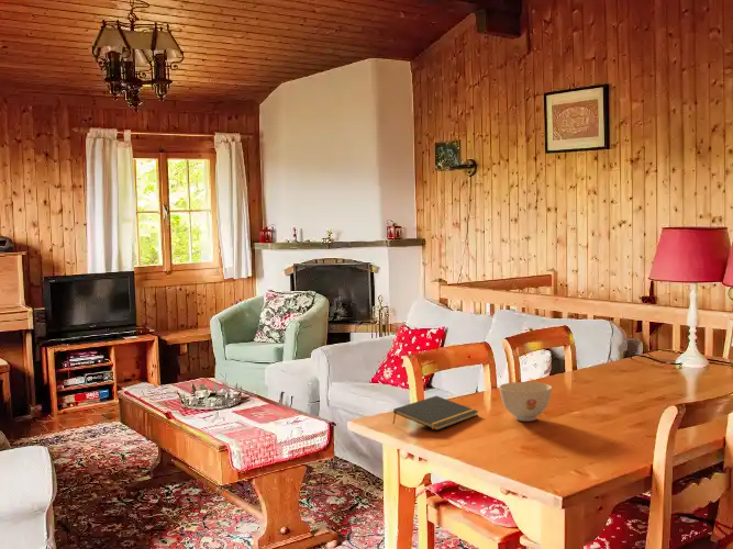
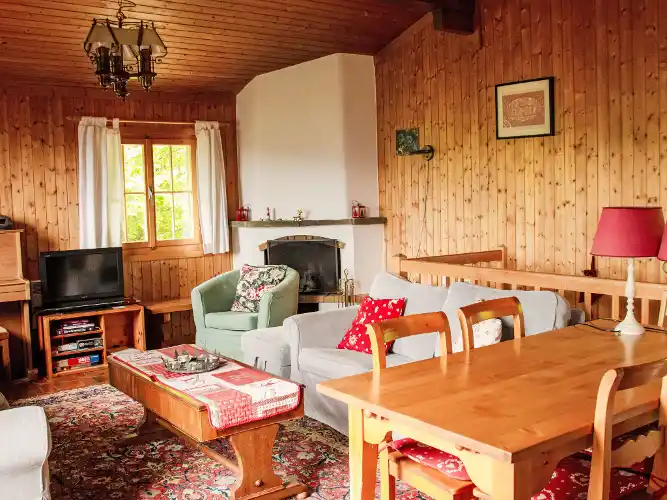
- bowl (525, 402)
- notepad (436, 412)
